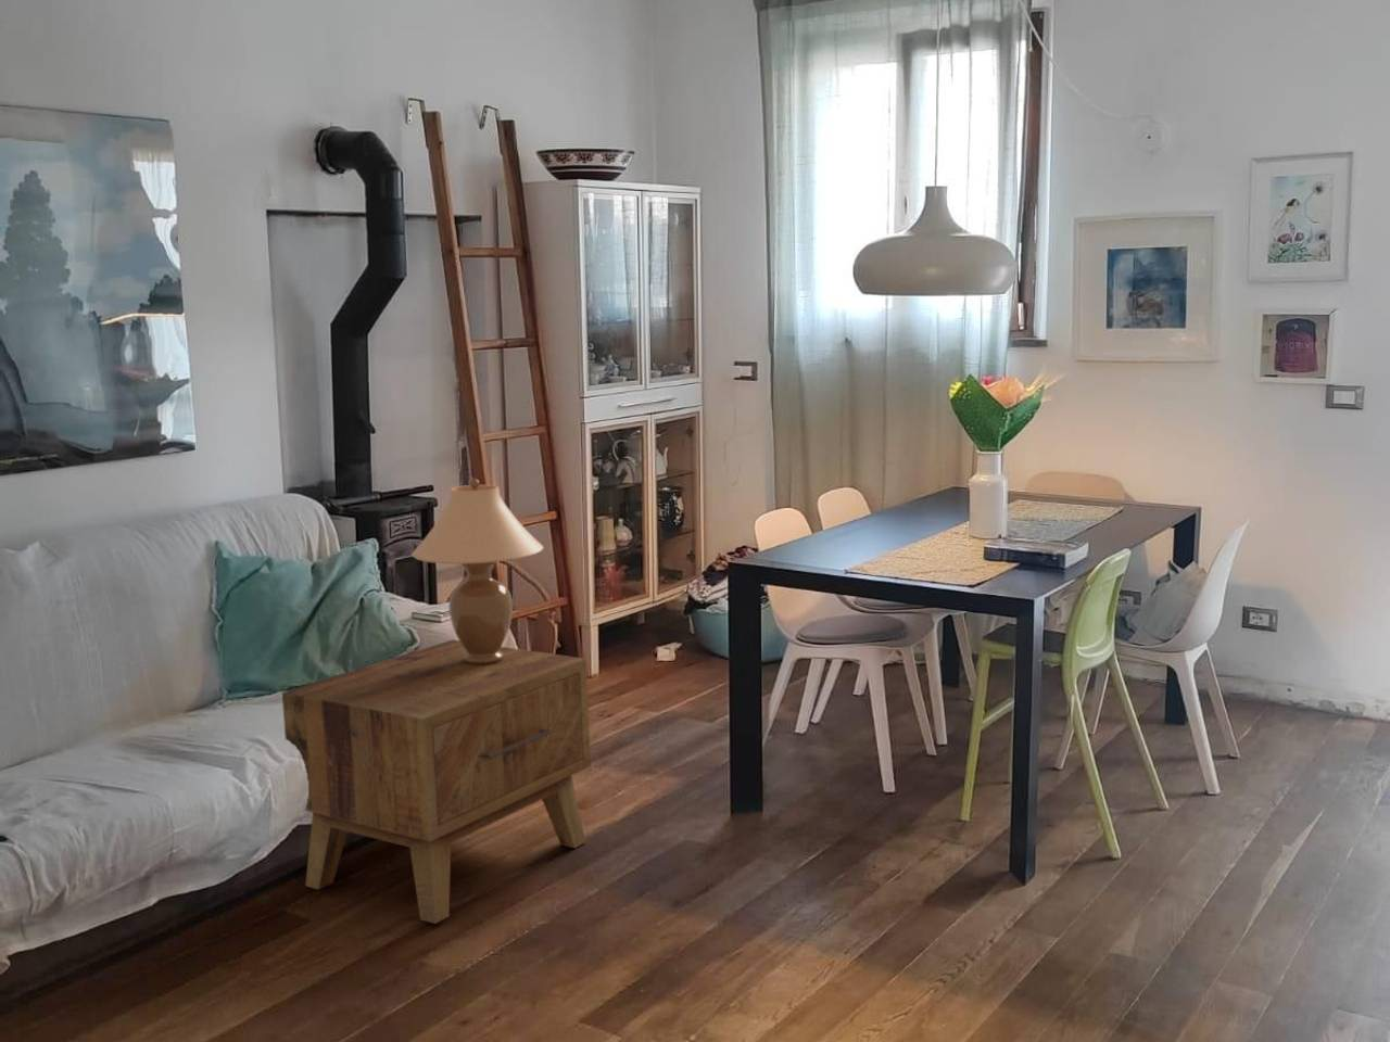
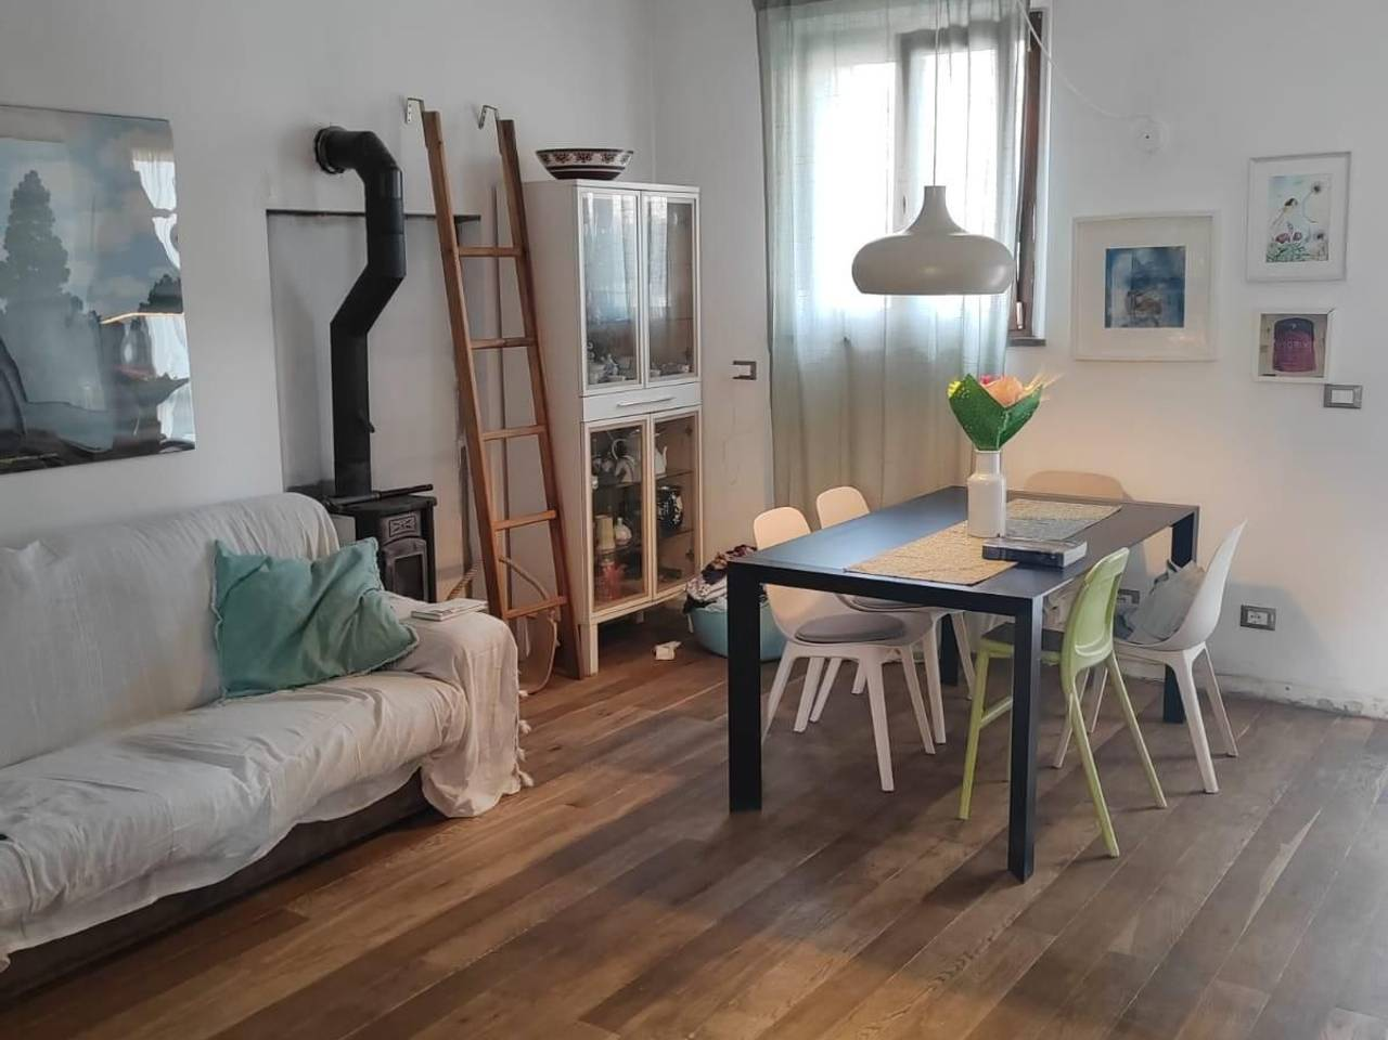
- table lamp (479, 569)
- side table (449, 771)
